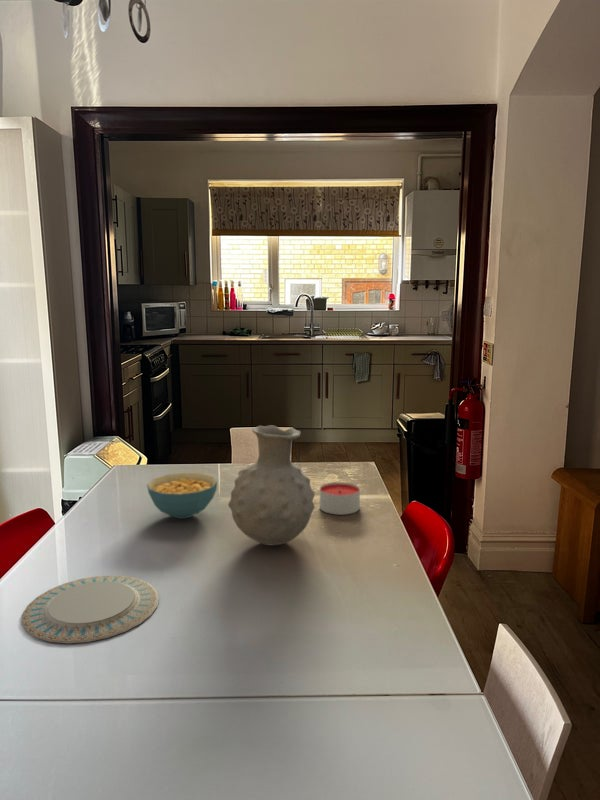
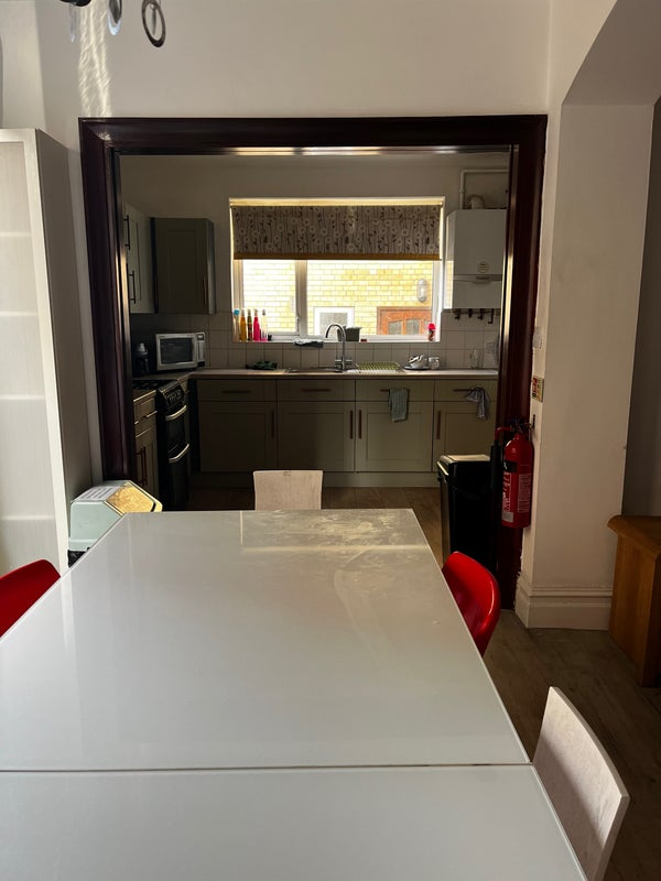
- vase (272, 486)
- candle (339, 497)
- chinaware (92, 603)
- cereal bowl (182, 498)
